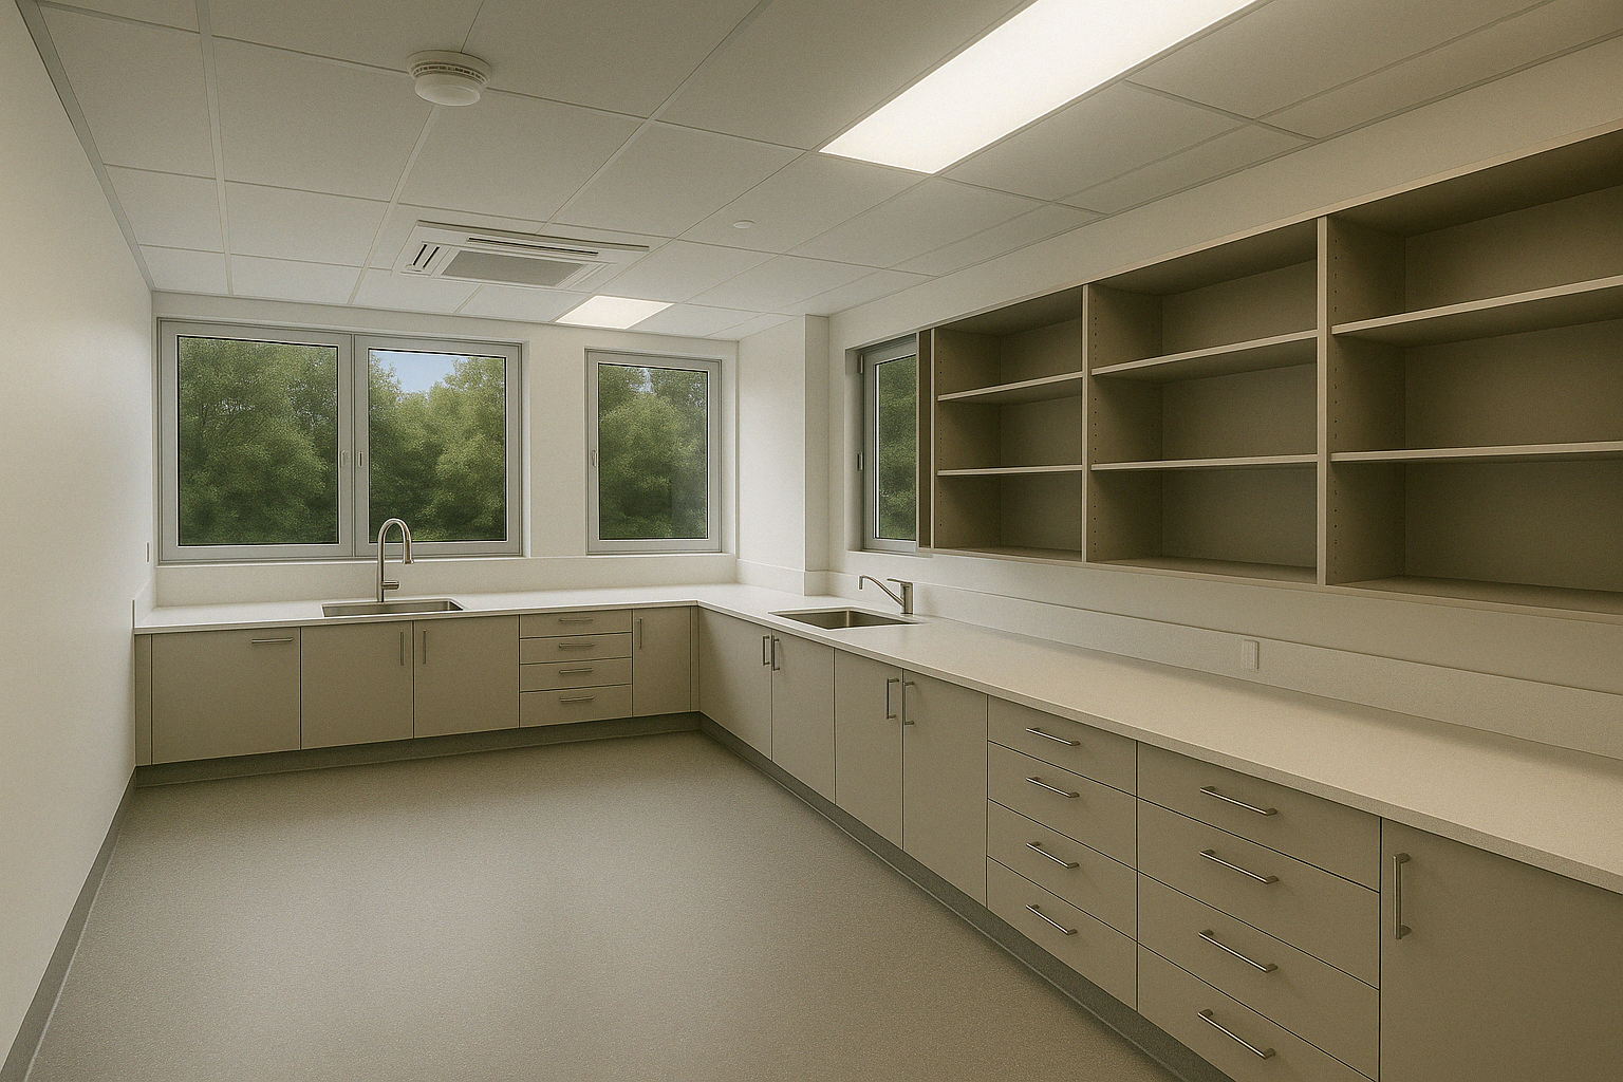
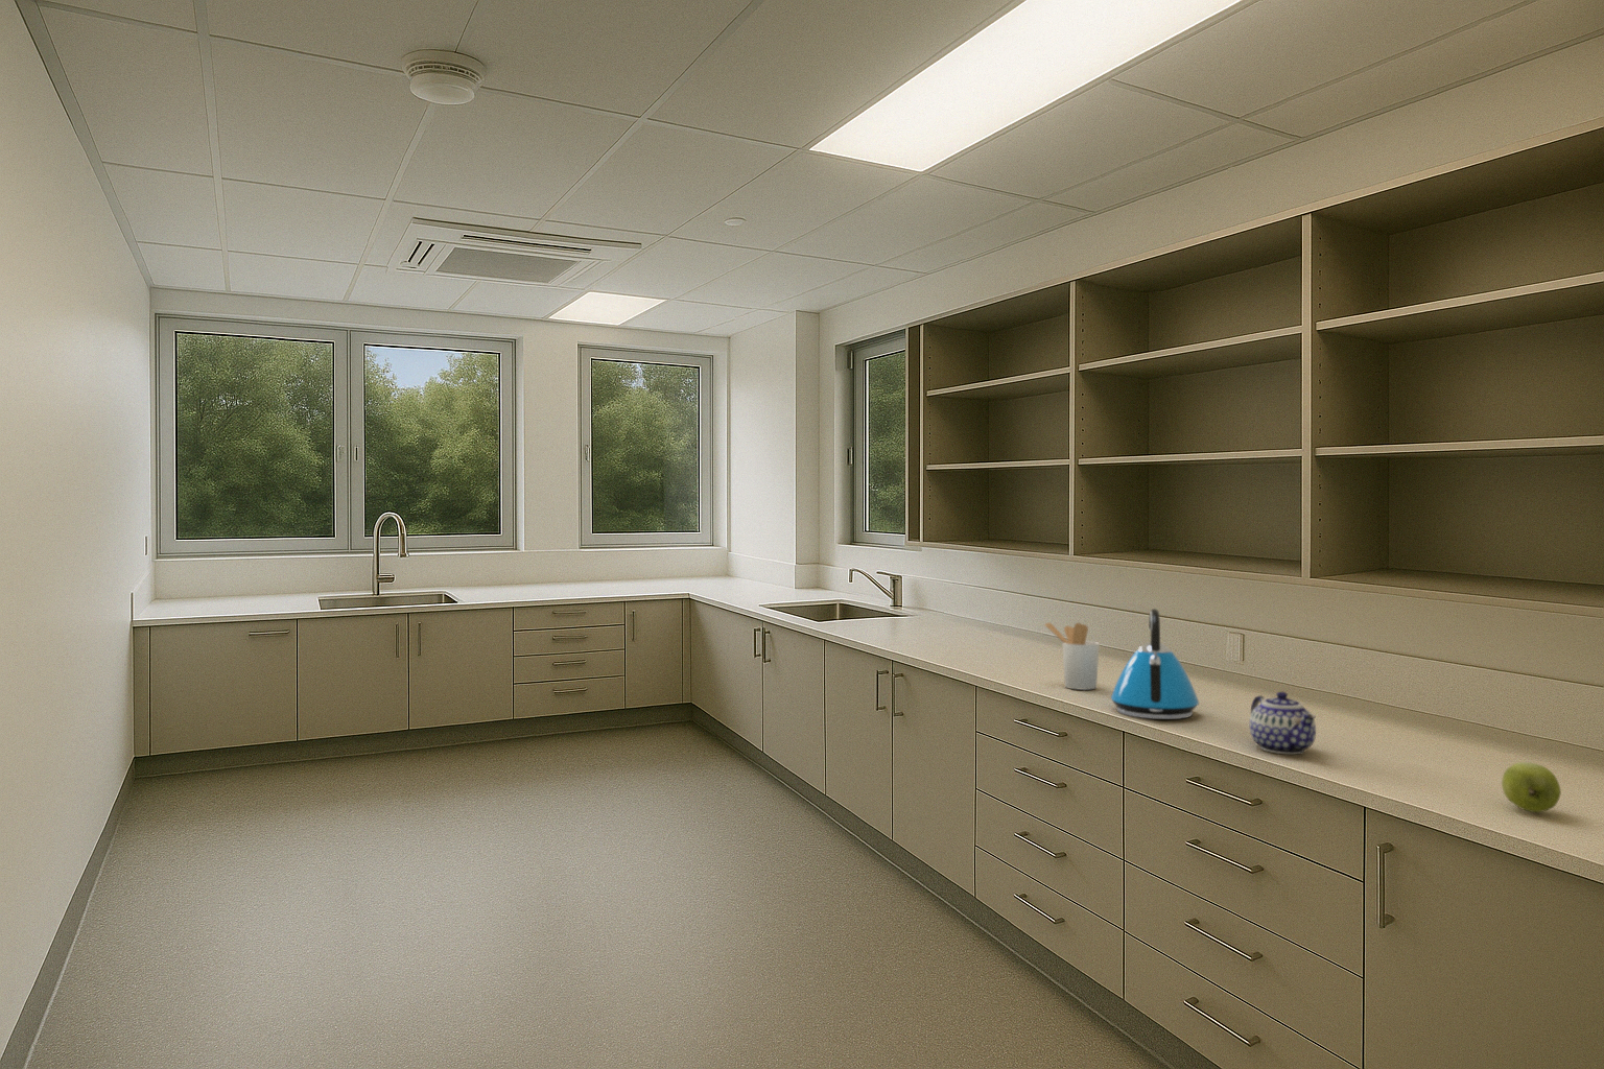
+ utensil holder (1071, 654)
+ kettle (1154, 660)
+ teapot (1282, 721)
+ apple (1530, 786)
